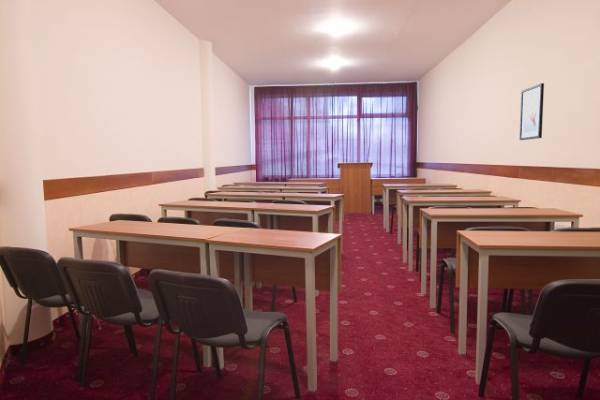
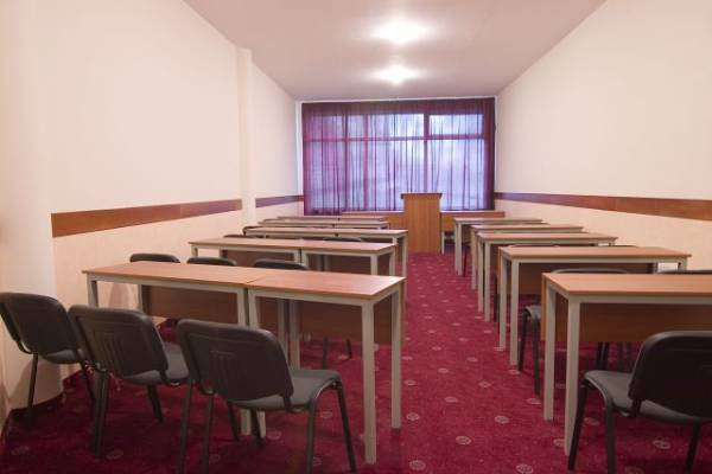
- wall art (531, 113)
